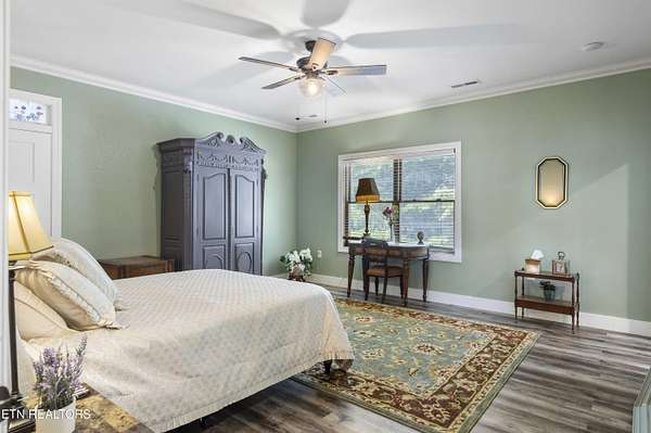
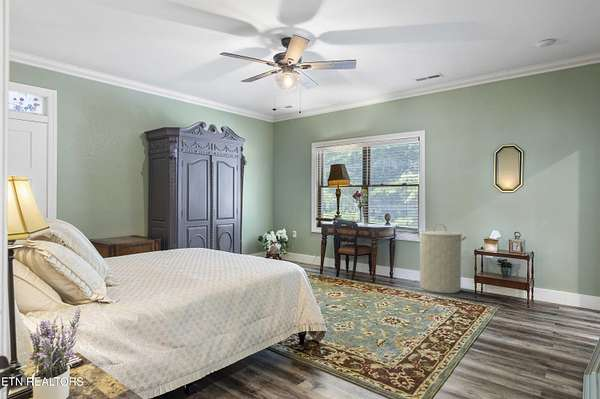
+ laundry hamper (440, 256)
